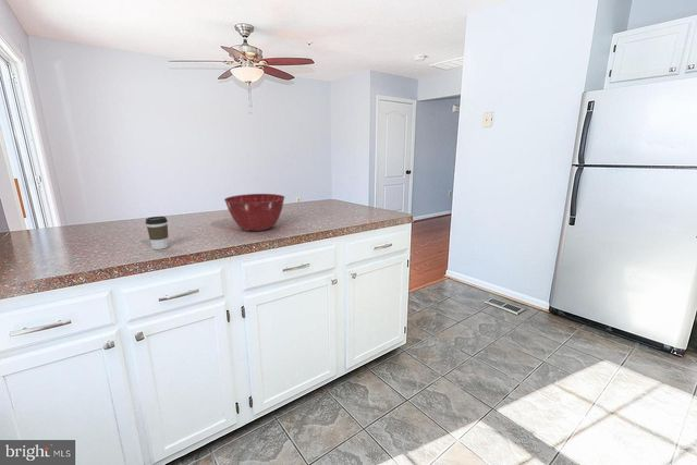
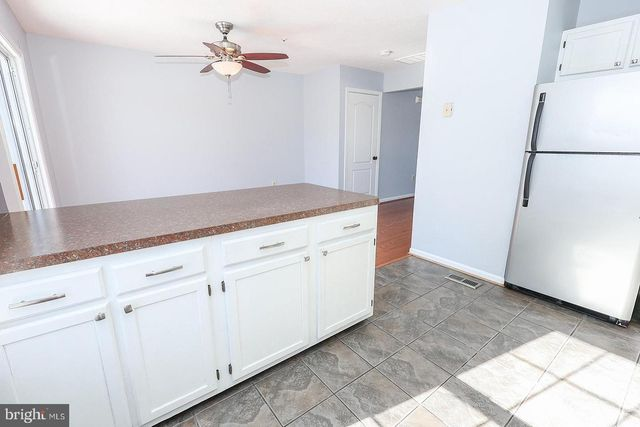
- coffee cup (158, 232)
- mixing bowl (256, 212)
